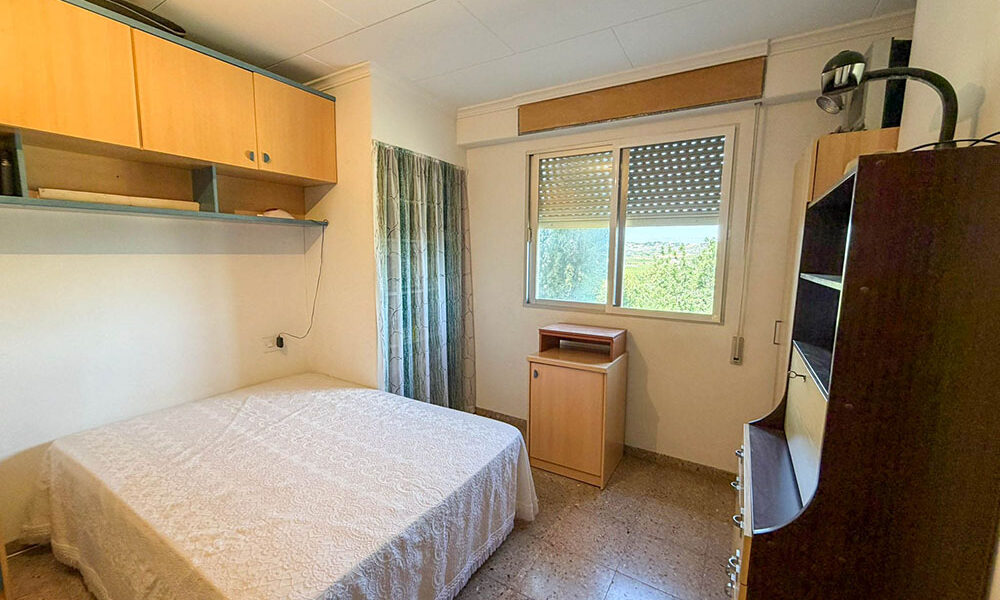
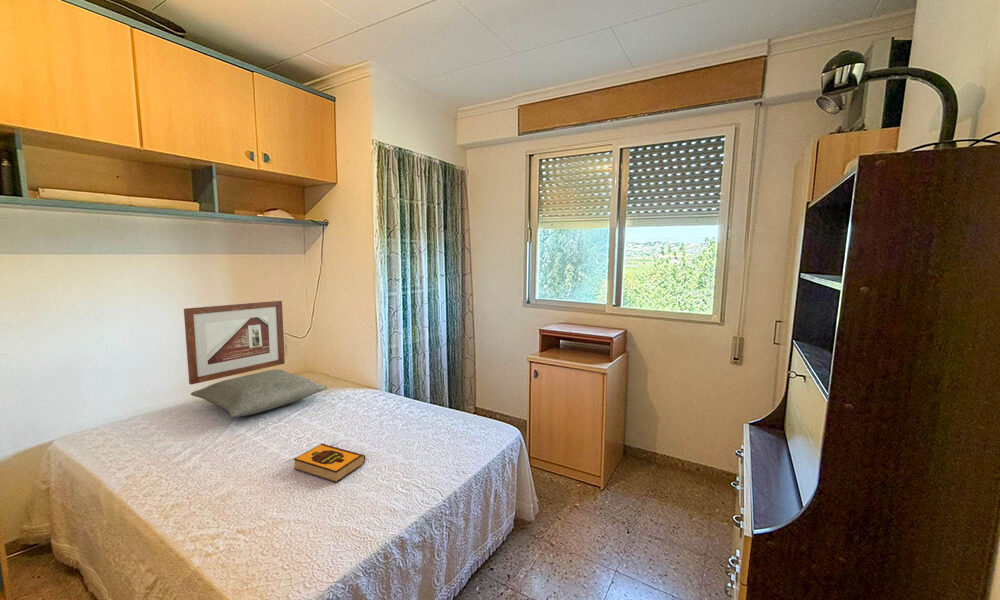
+ picture frame (239, 338)
+ pillow (261, 390)
+ hardback book (330, 460)
